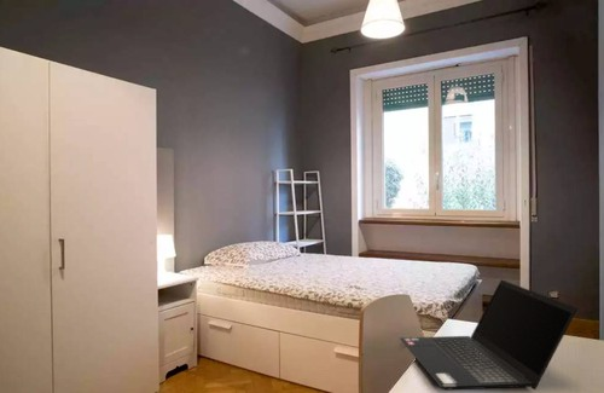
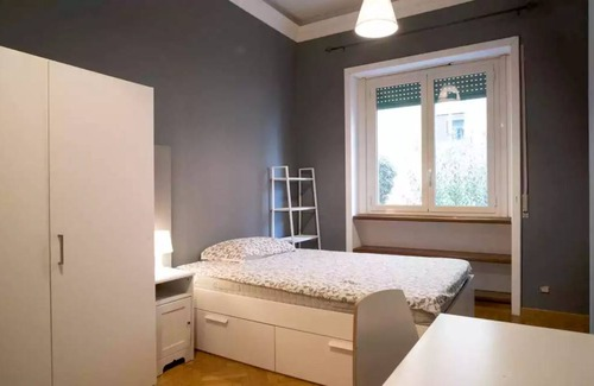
- laptop computer (476, 326)
